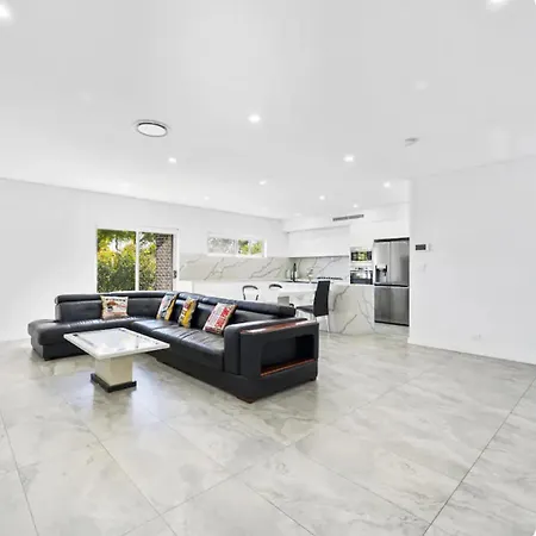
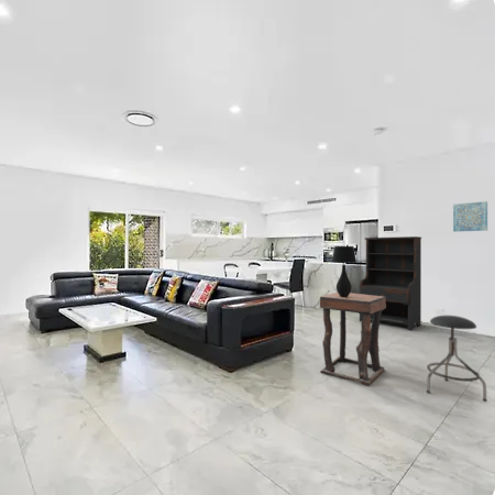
+ bookshelf (388, 279)
+ table lamp (343, 271)
+ side table (345, 333)
+ stool (451, 352)
+ wall art (470, 217)
